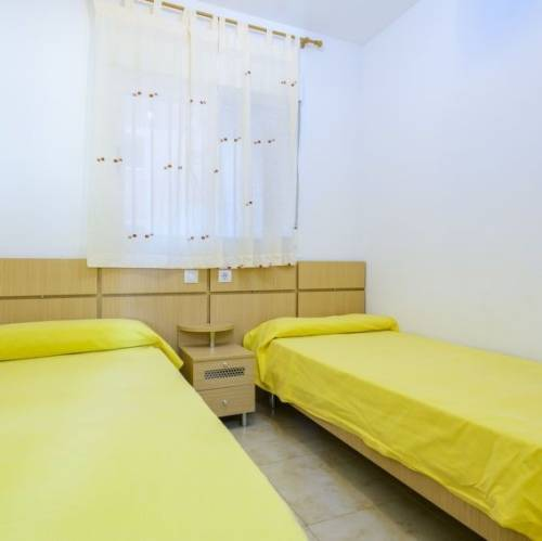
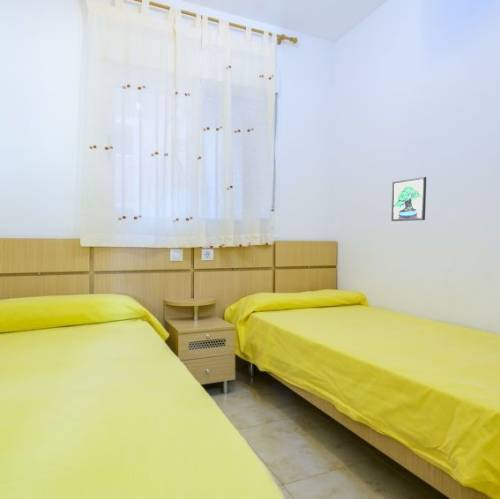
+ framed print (408, 200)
